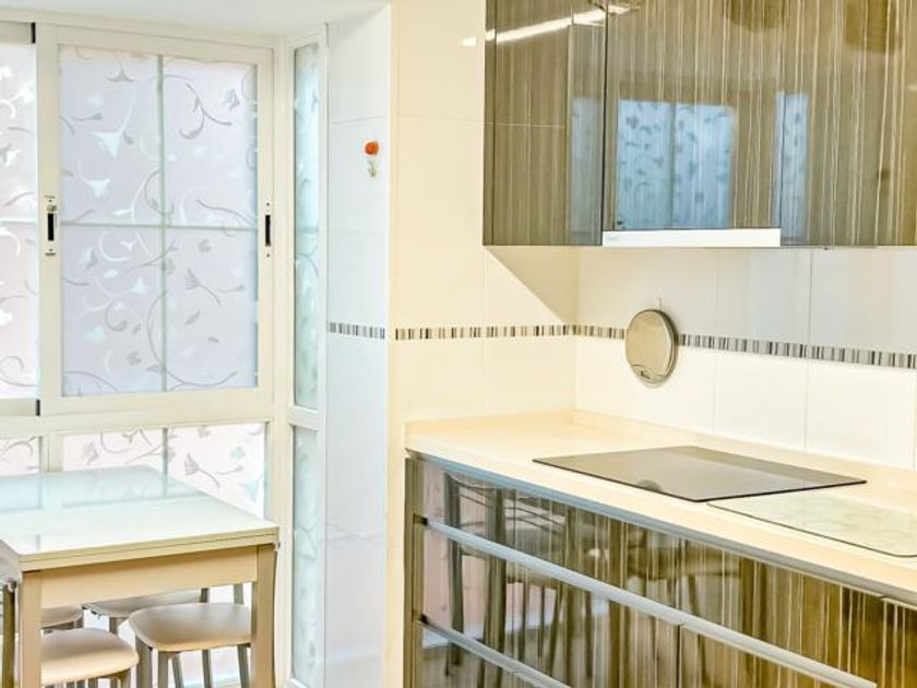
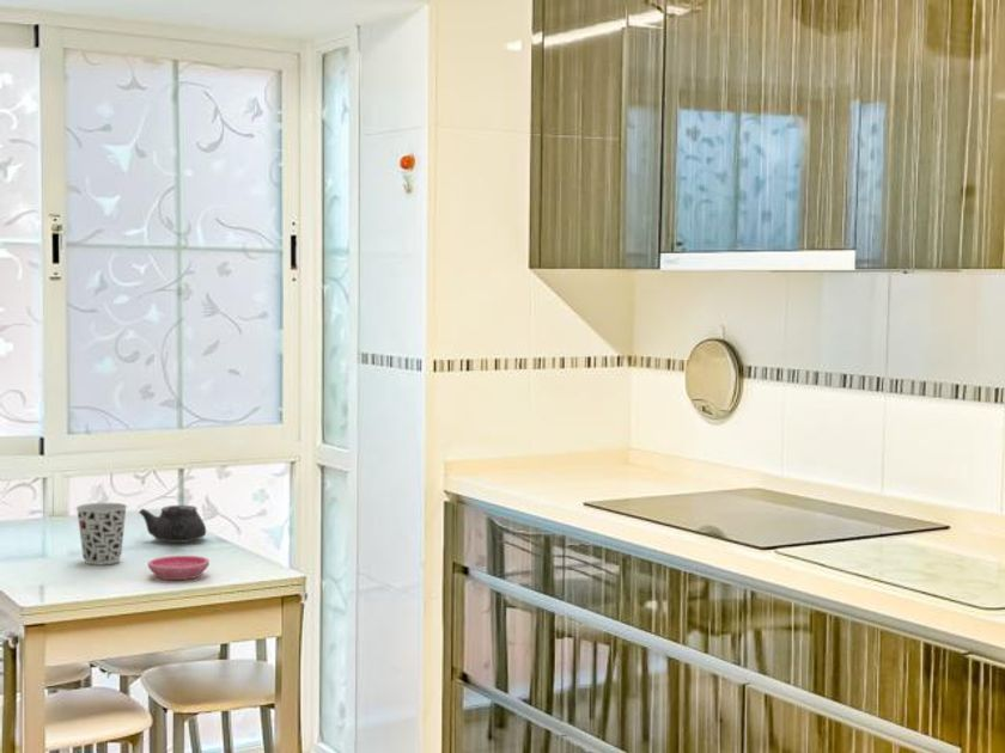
+ teapot (173, 521)
+ saucer (178, 568)
+ cup (102, 533)
